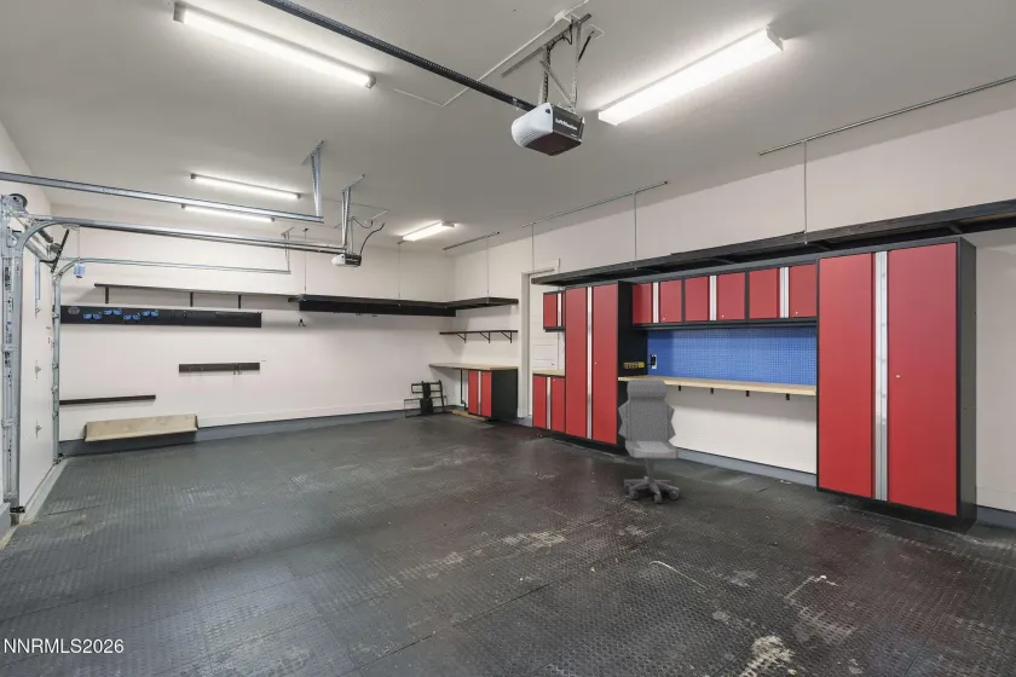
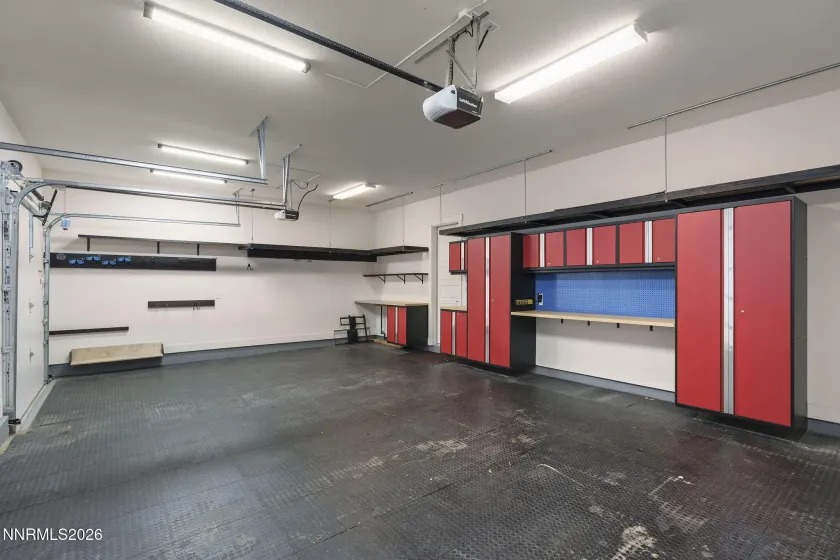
- office chair (650, 438)
